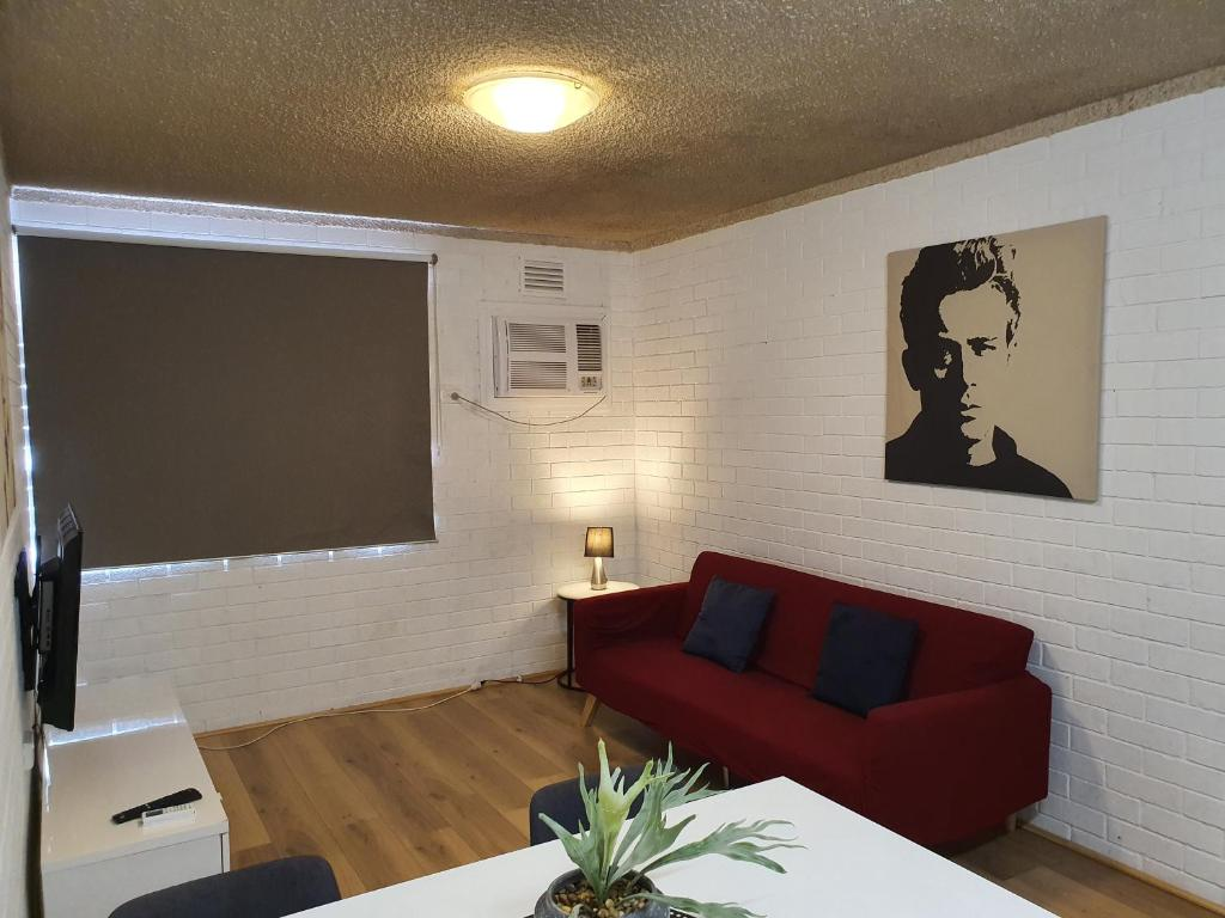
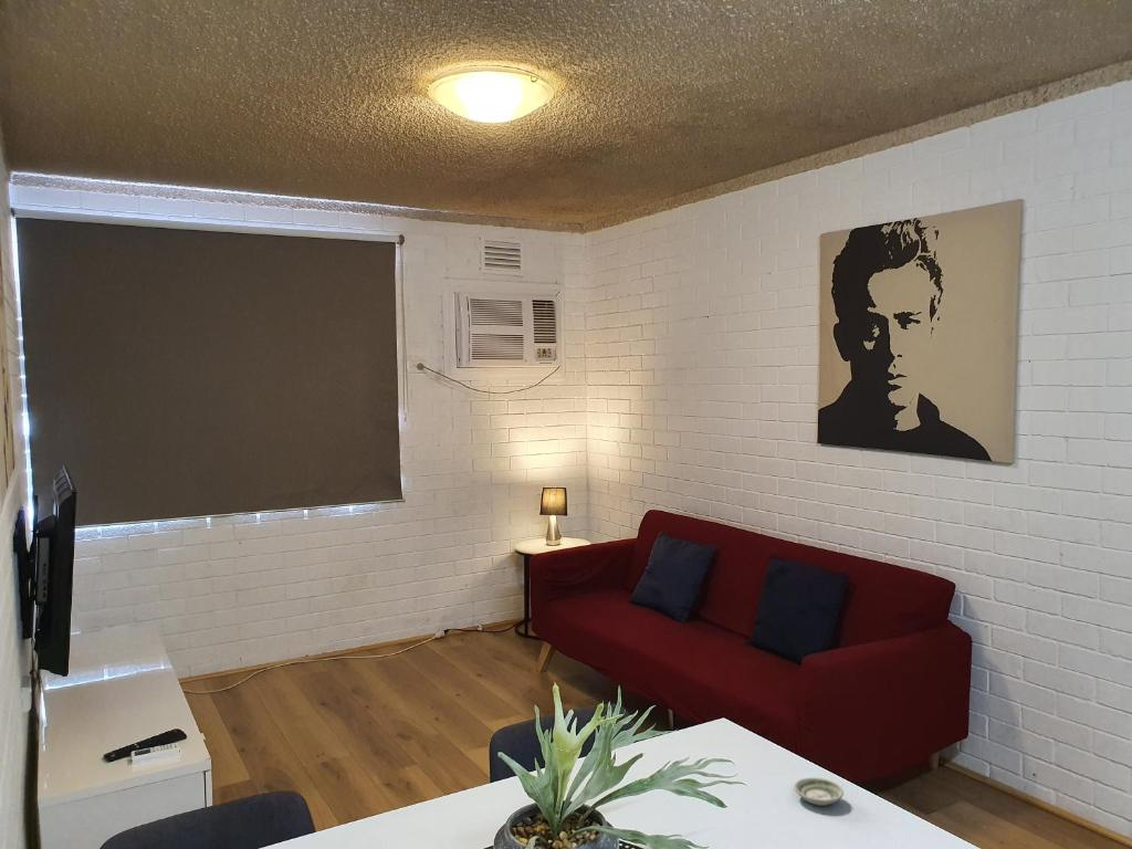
+ saucer (818, 794)
